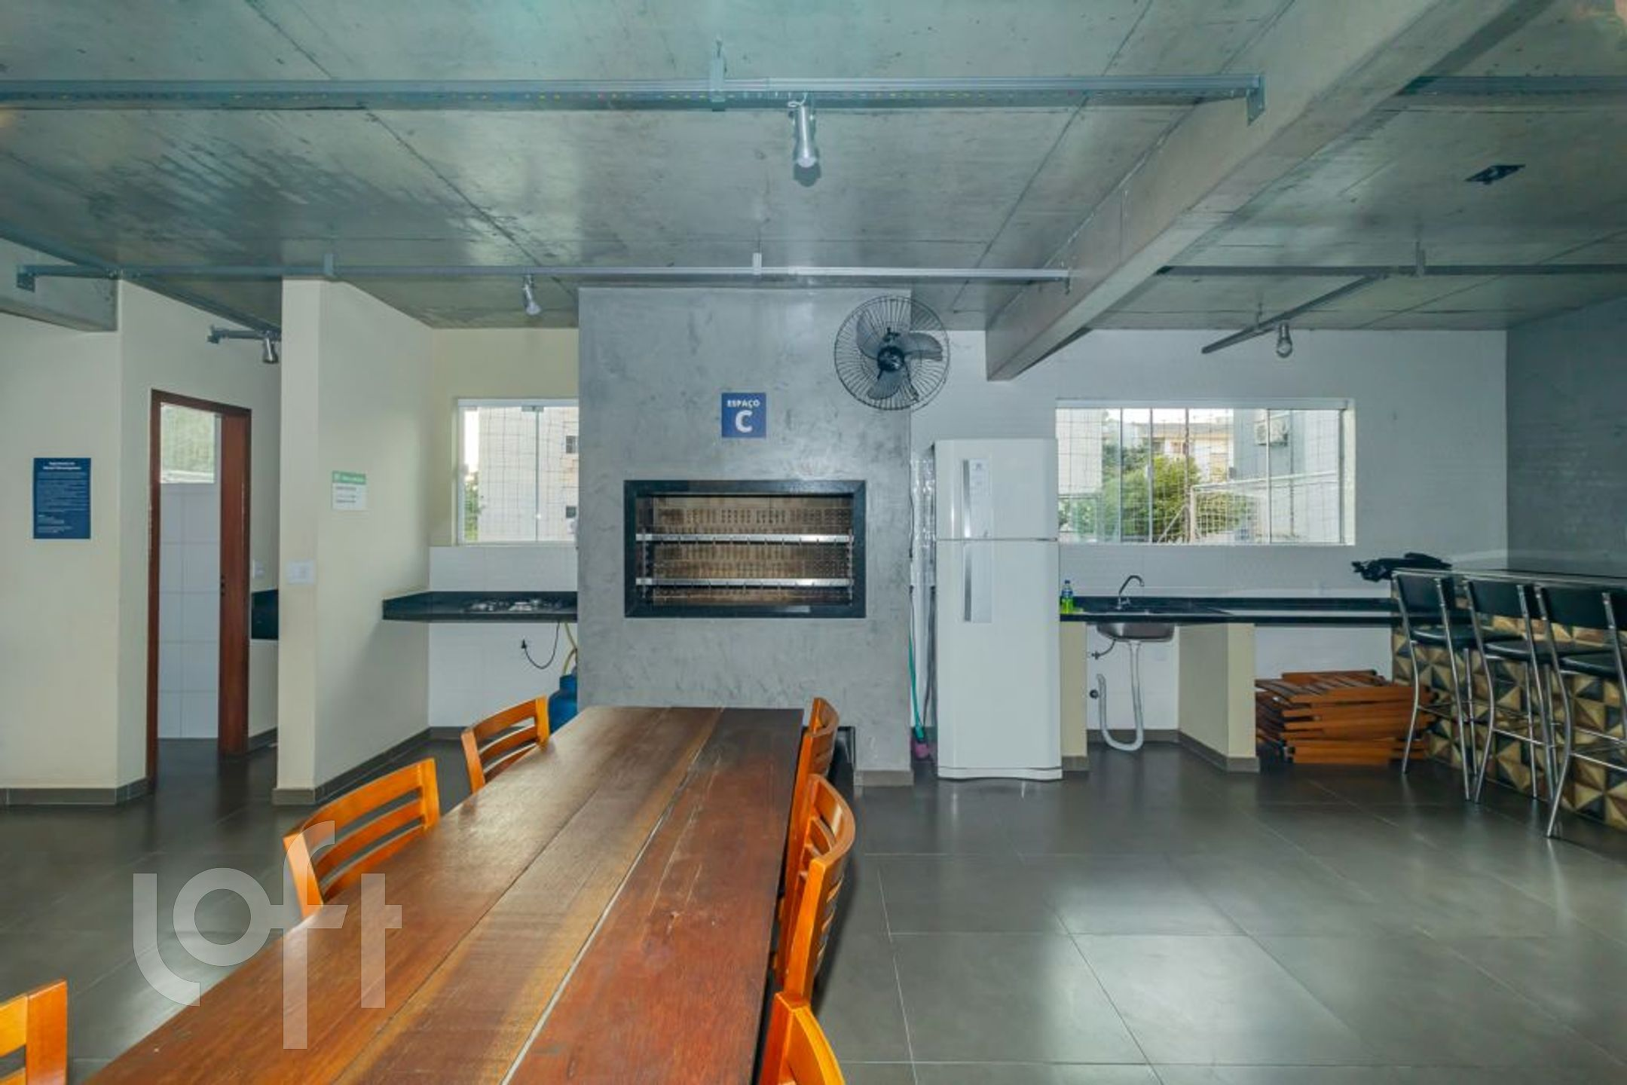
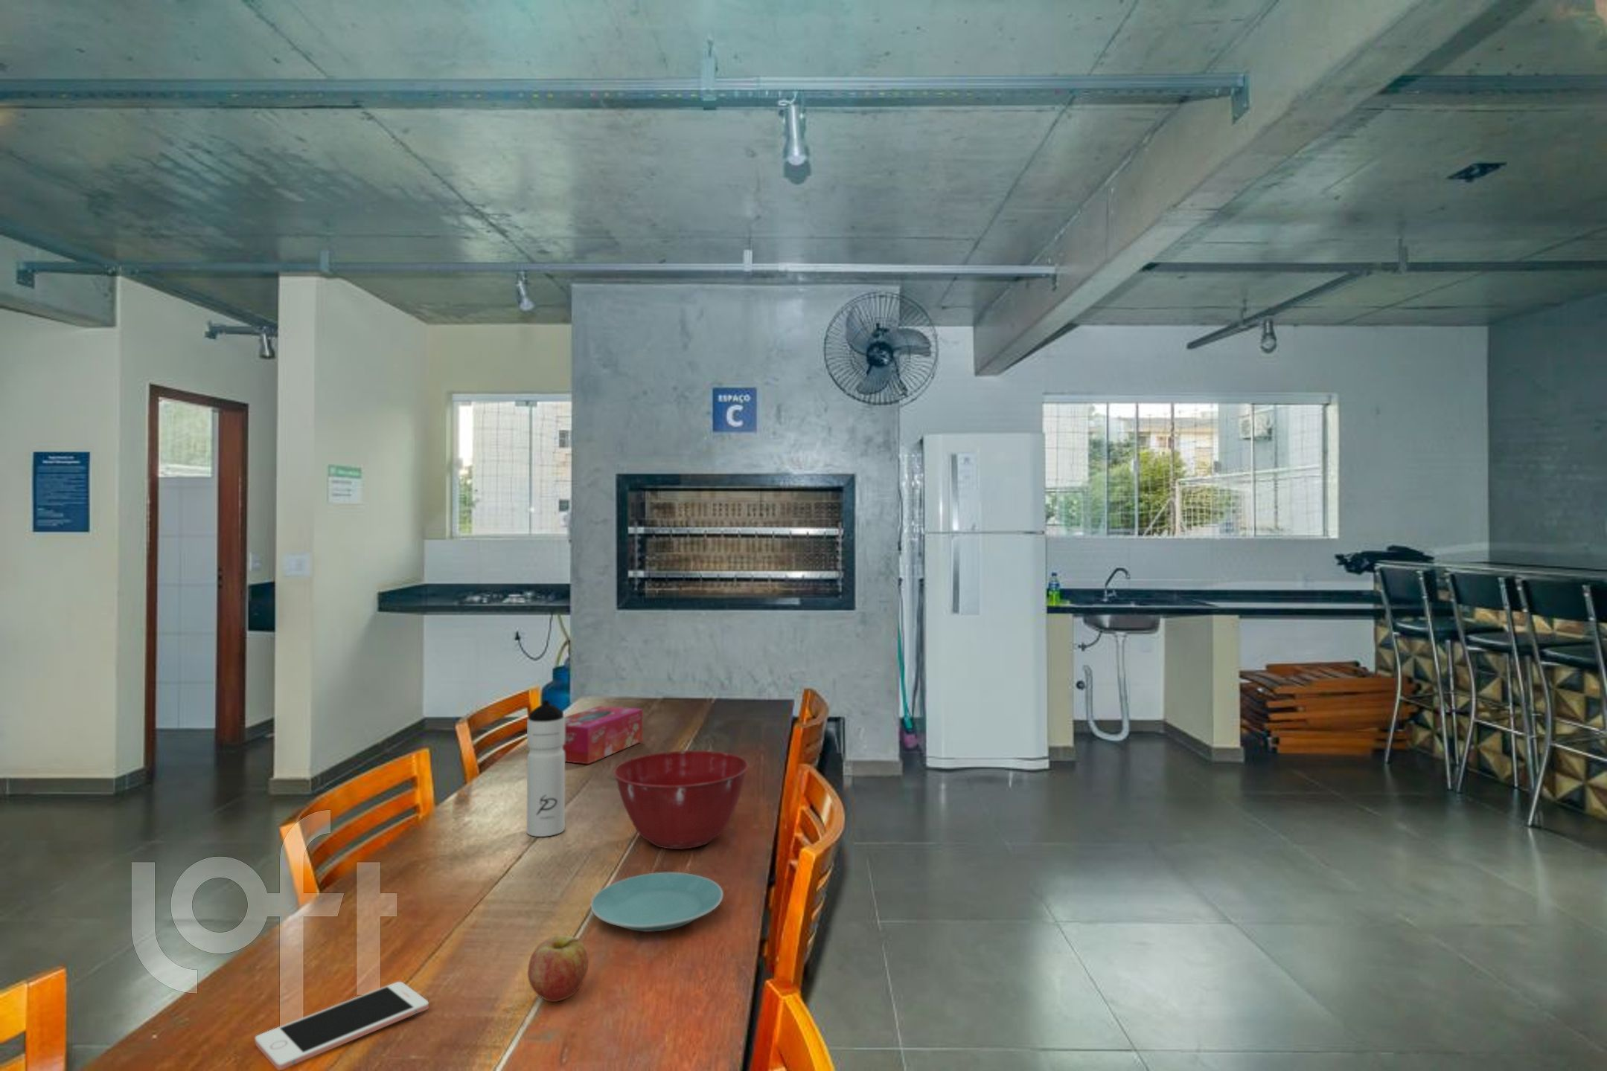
+ plate (658, 904)
+ water bottle (545, 765)
+ fruit (558, 966)
+ tissue box (594, 733)
+ mixing bowl (682, 802)
+ cell phone (344, 1022)
